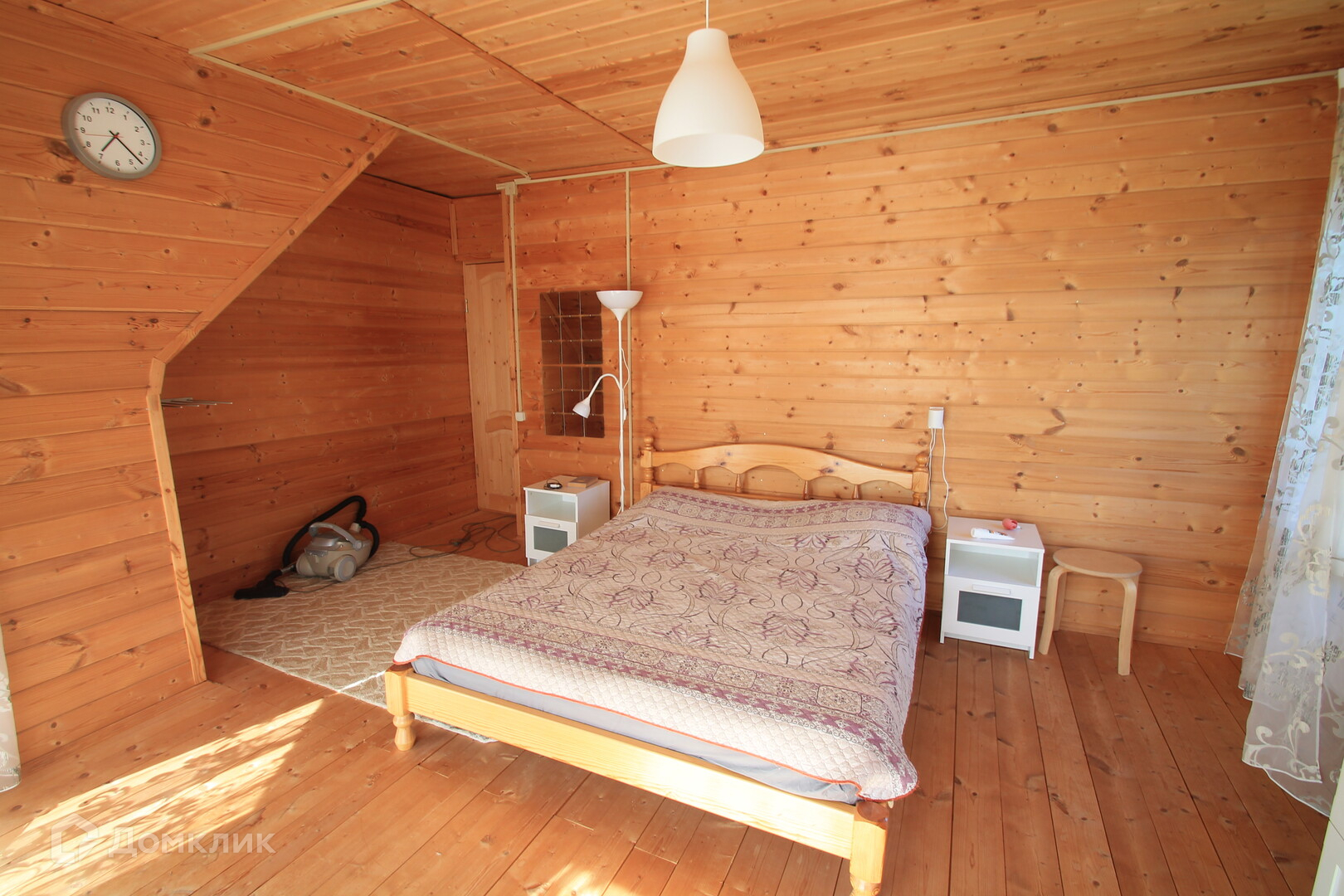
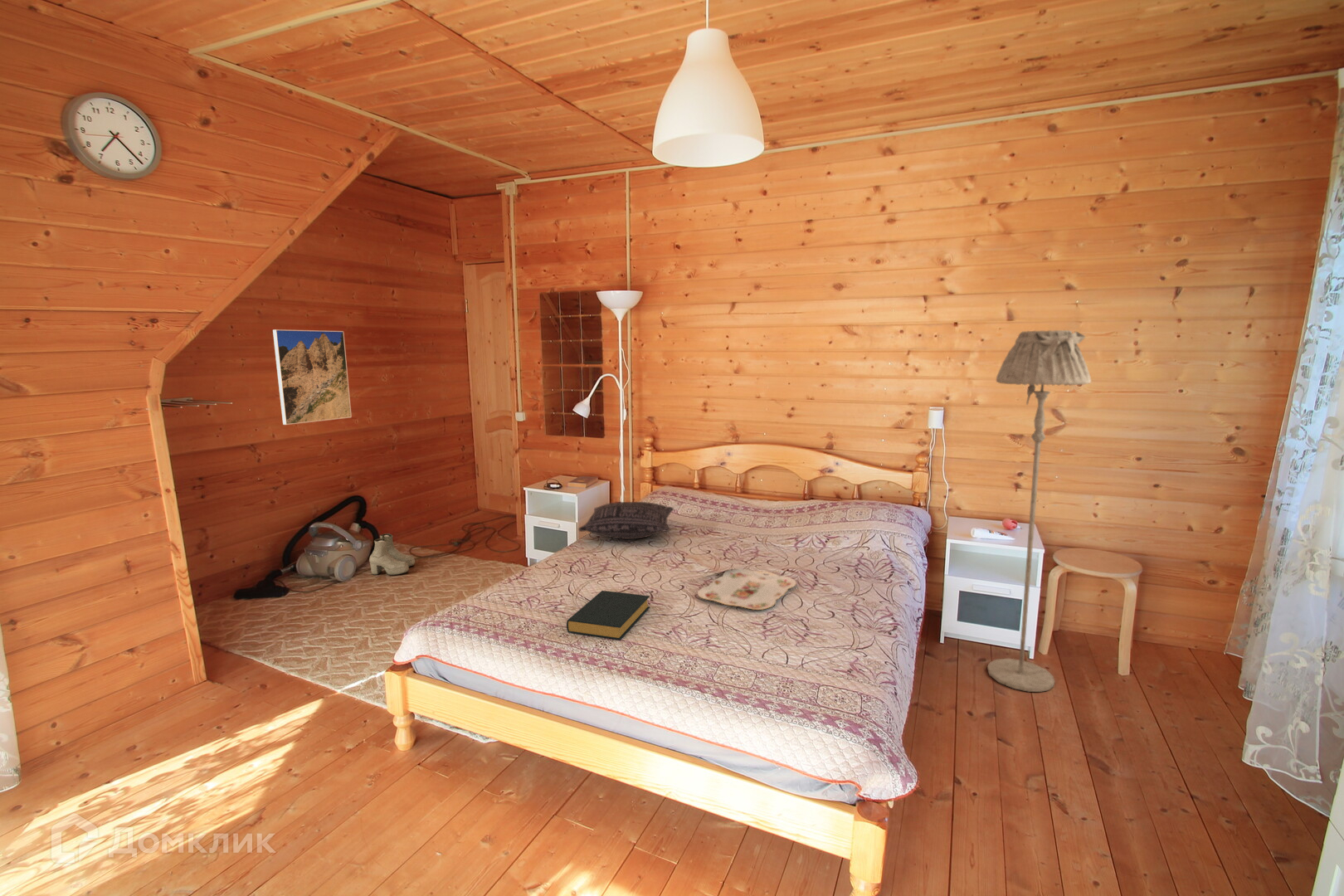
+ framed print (314, 376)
+ hardback book (610, 613)
+ boots (392, 553)
+ pillow (629, 519)
+ serving tray (747, 588)
+ floor lamp (1032, 510)
